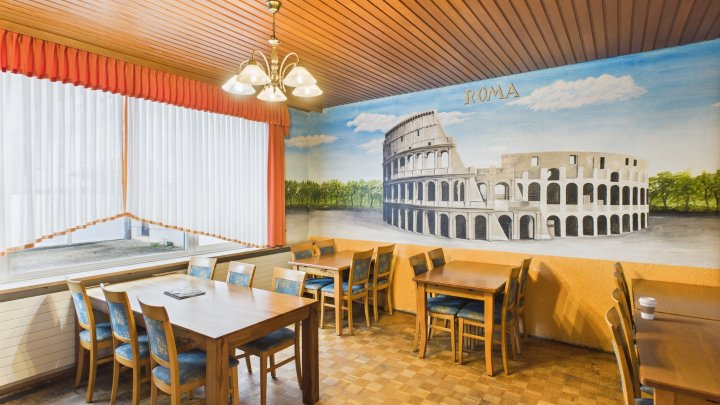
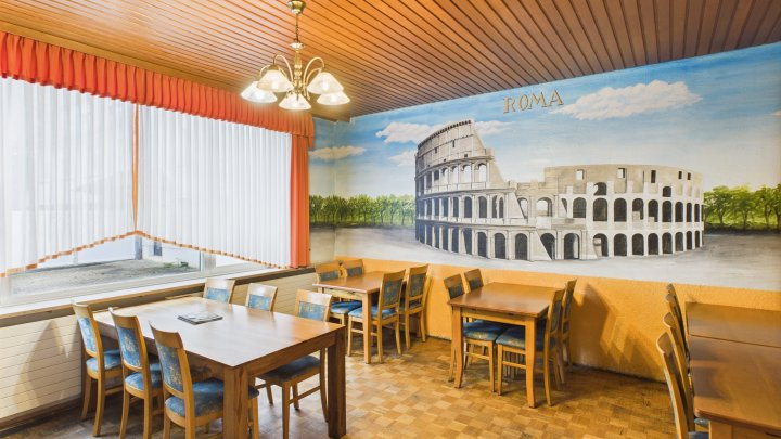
- coffee cup (647, 308)
